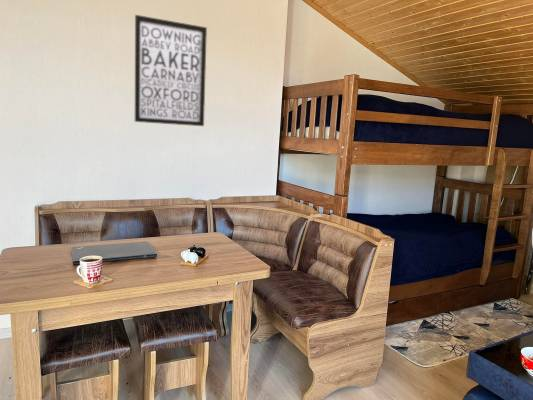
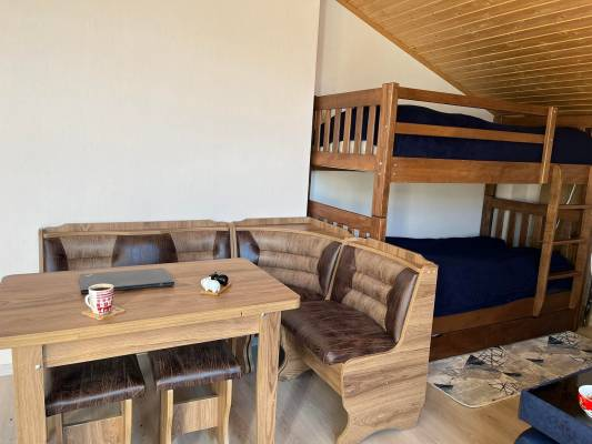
- wall art (171, 73)
